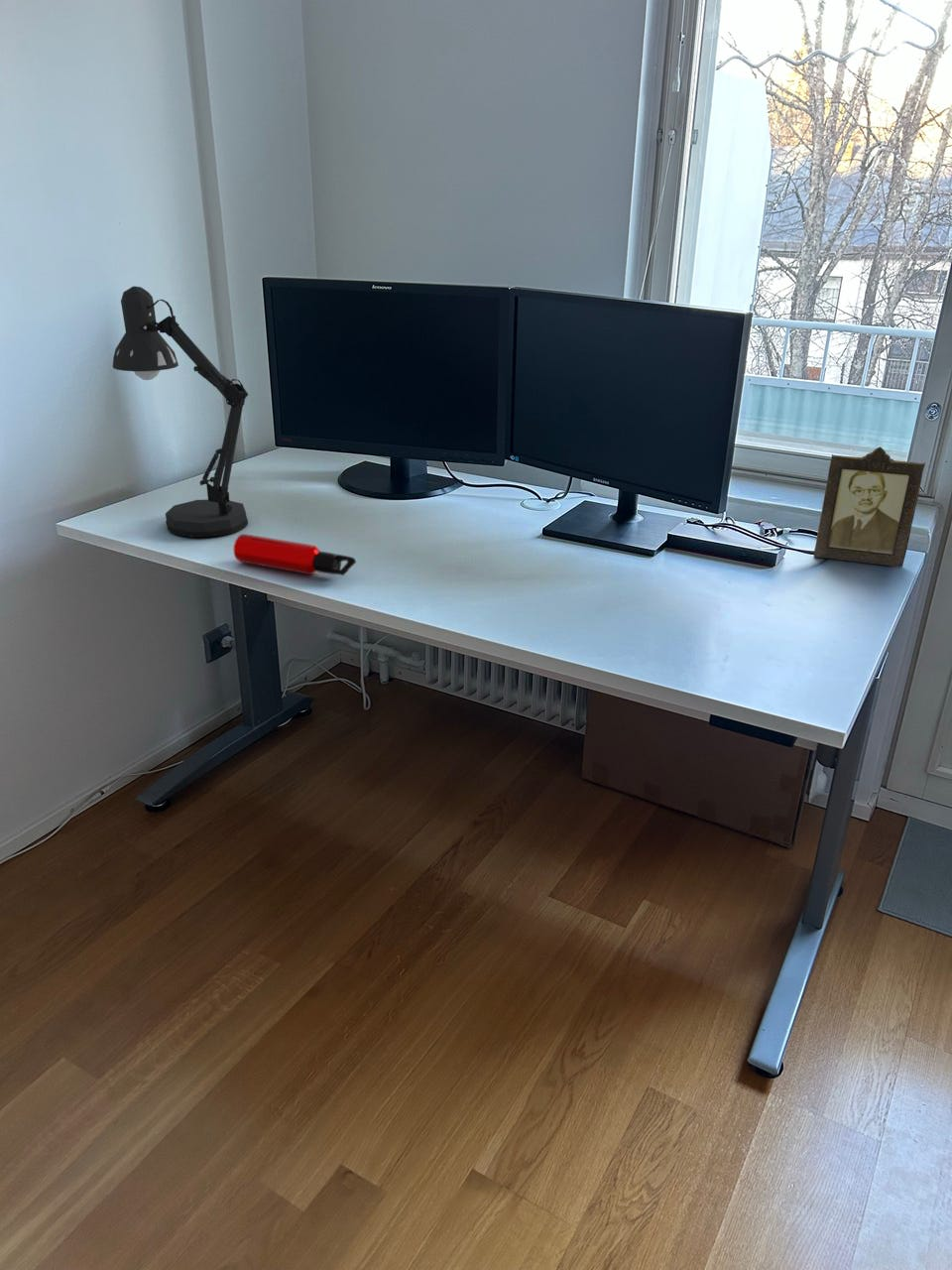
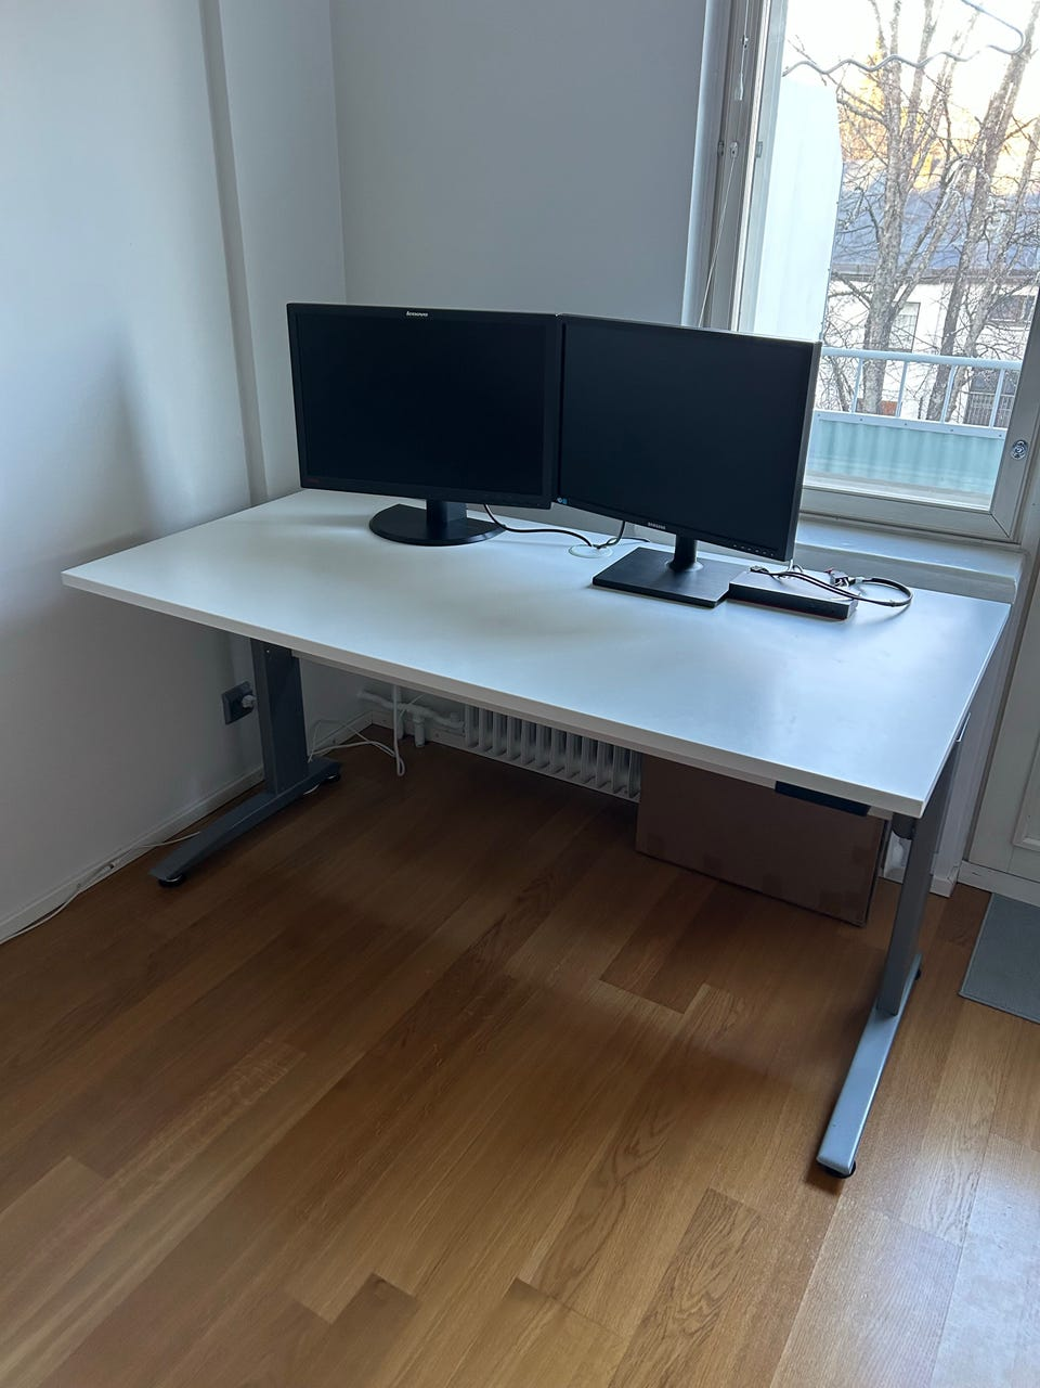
- desk lamp (208, 381)
- water bottle (292, 557)
- photo frame (868, 500)
